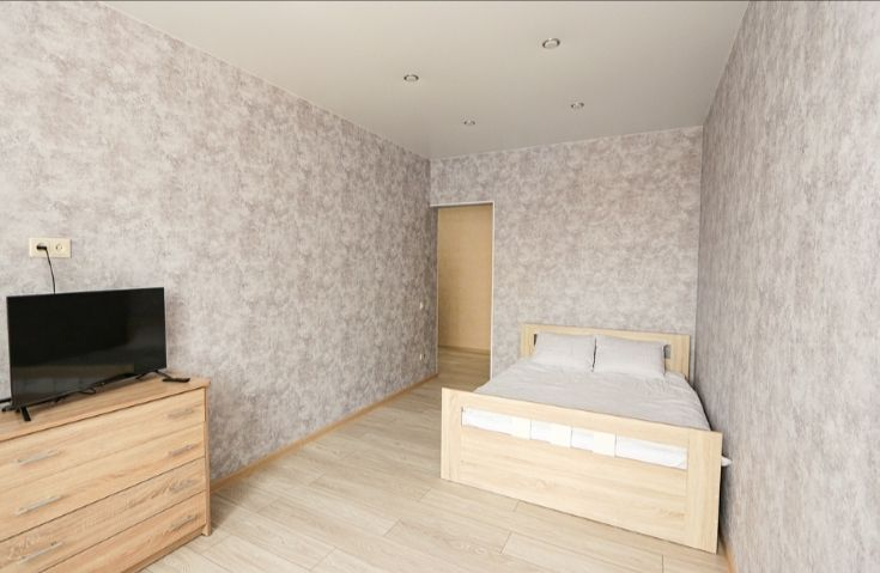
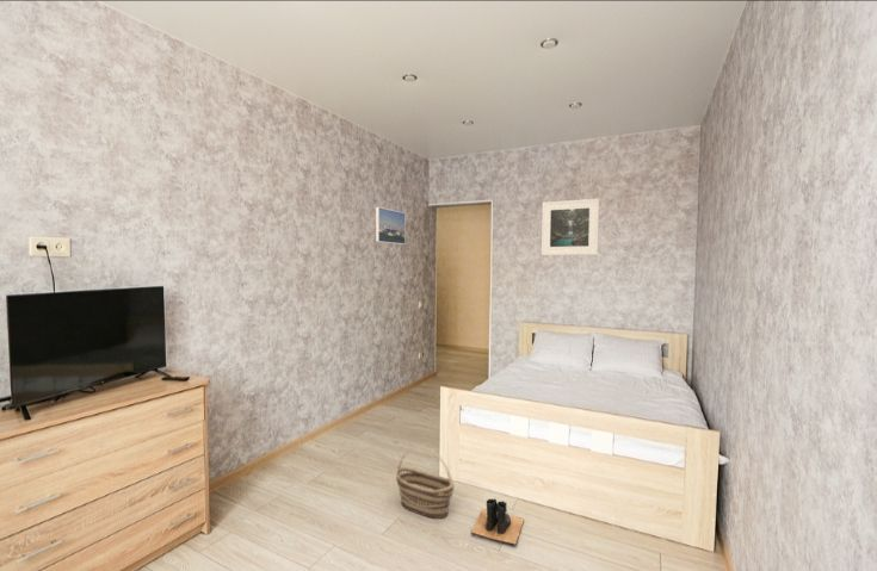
+ boots (498, 513)
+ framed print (569, 228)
+ basket (424, 477)
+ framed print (390, 226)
